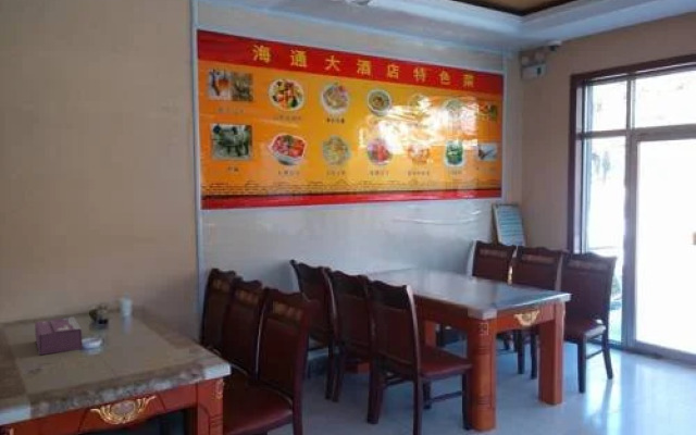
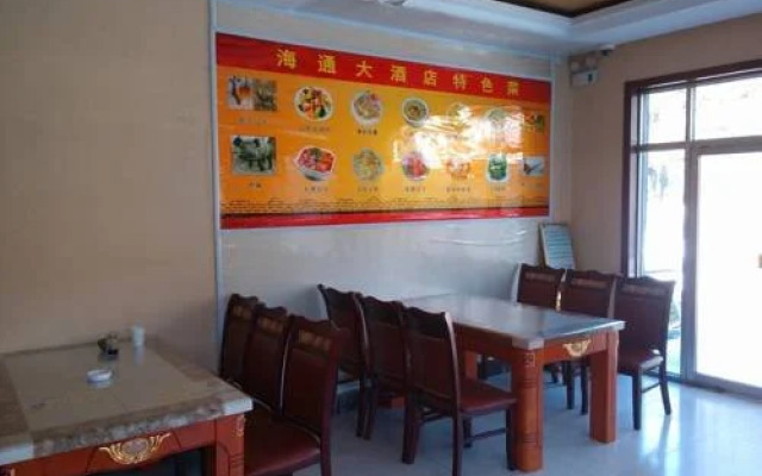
- tissue box (58, 334)
